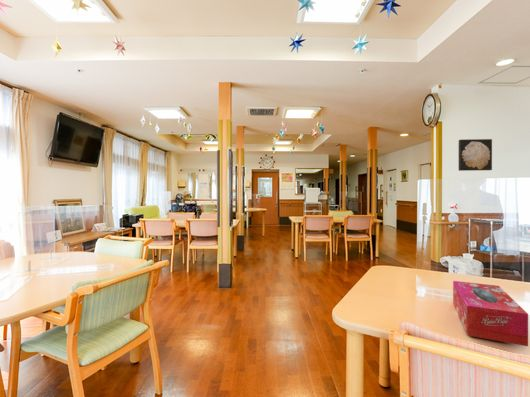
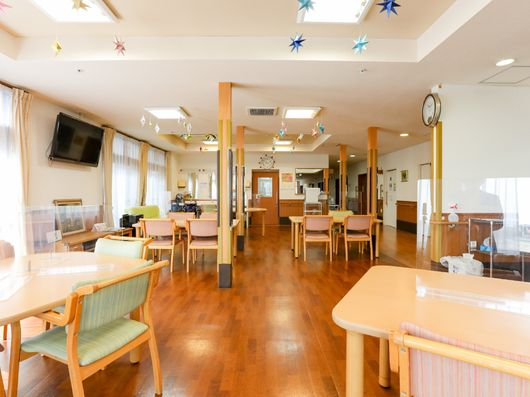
- wall art (475, 155)
- tissue box (484, 308)
